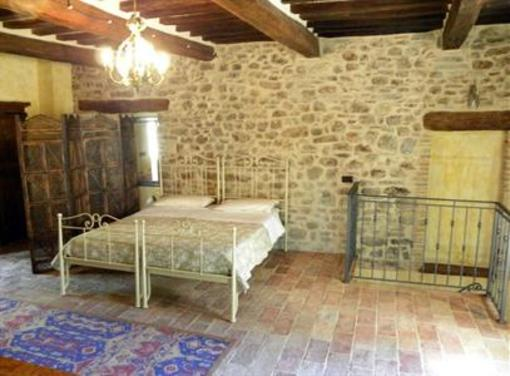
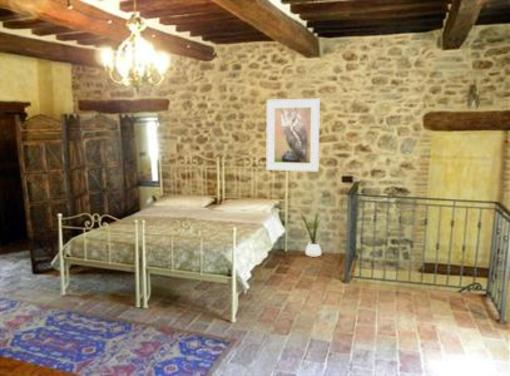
+ house plant (311, 229)
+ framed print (292, 135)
